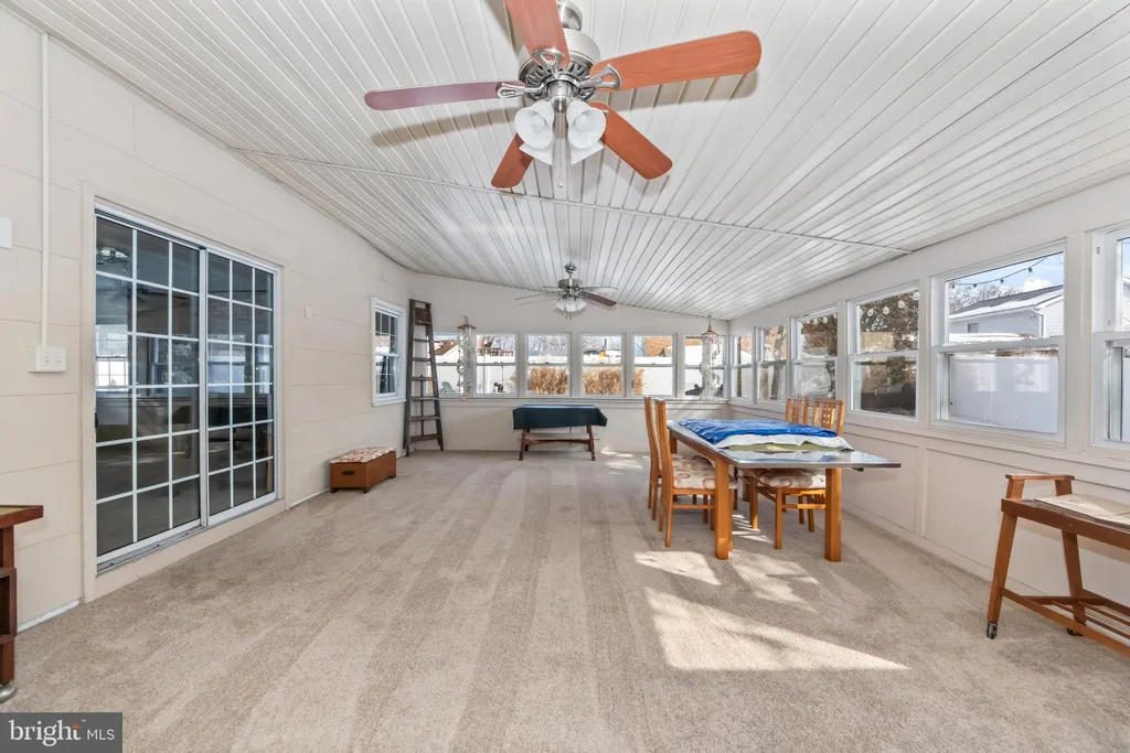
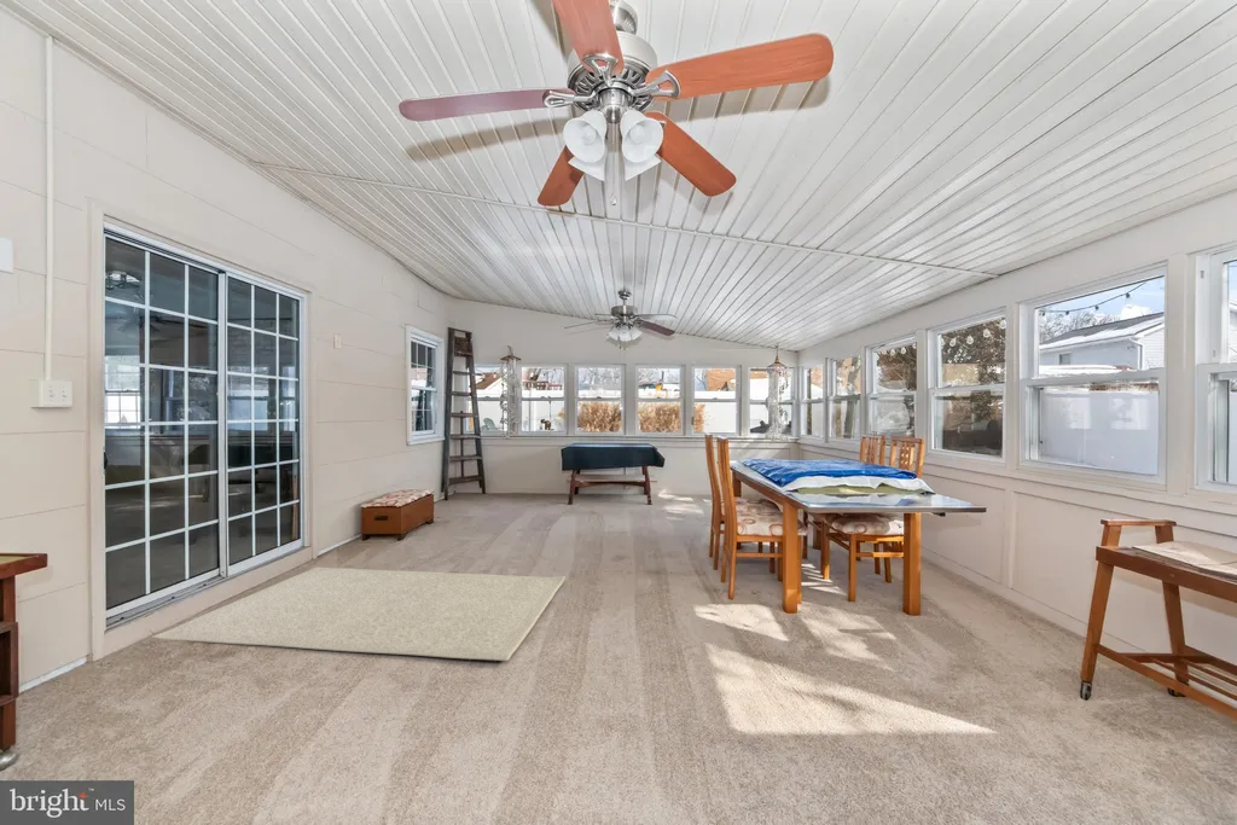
+ rug (389, 603)
